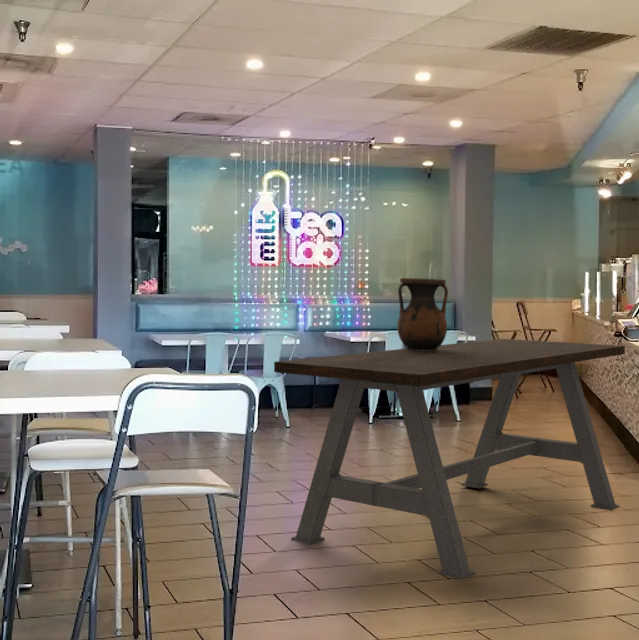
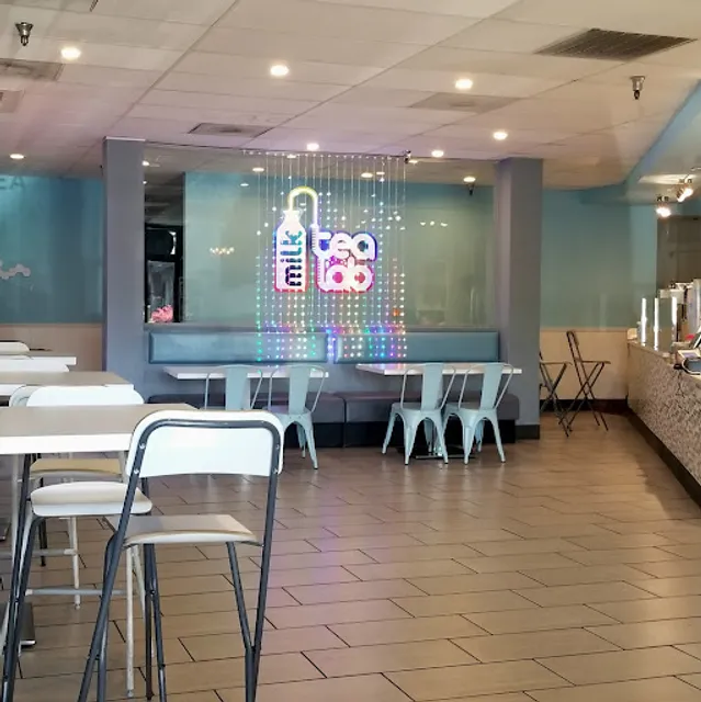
- vase (422, 313)
- dining table (478, 442)
